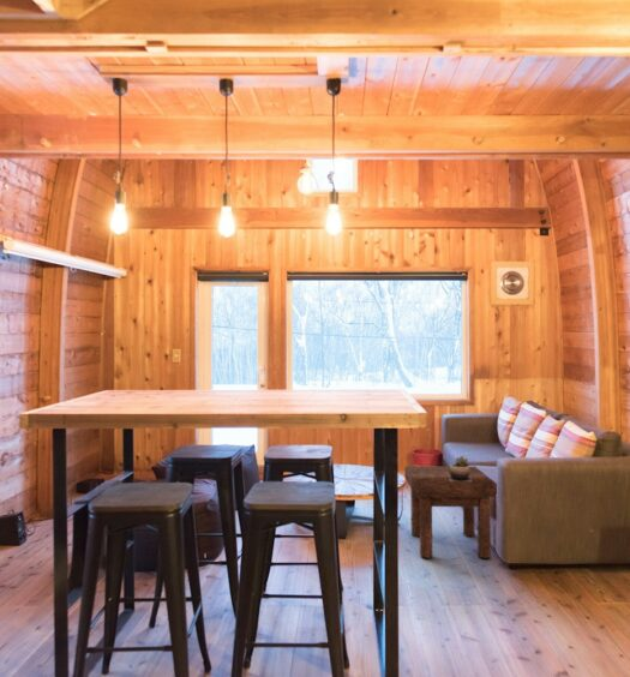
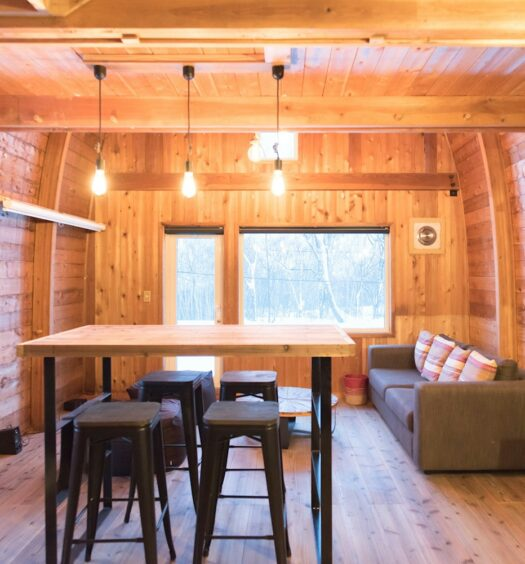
- stool (448, 505)
- succulent plant (460, 467)
